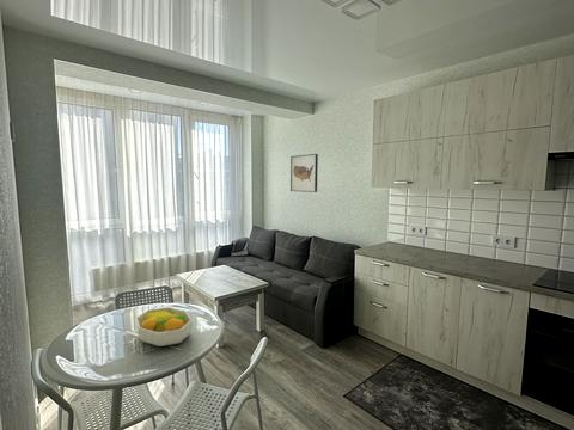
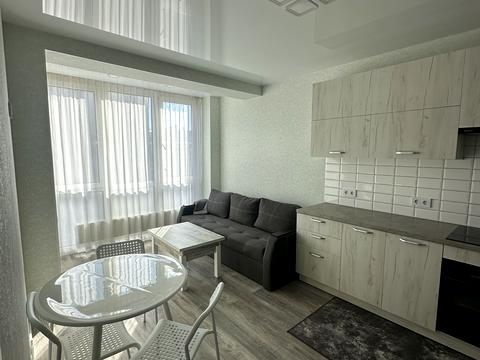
- wall art (303, 173)
- fruit bowl (164, 322)
